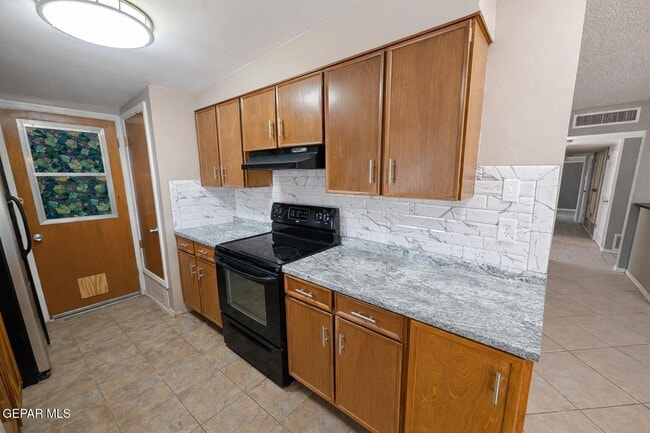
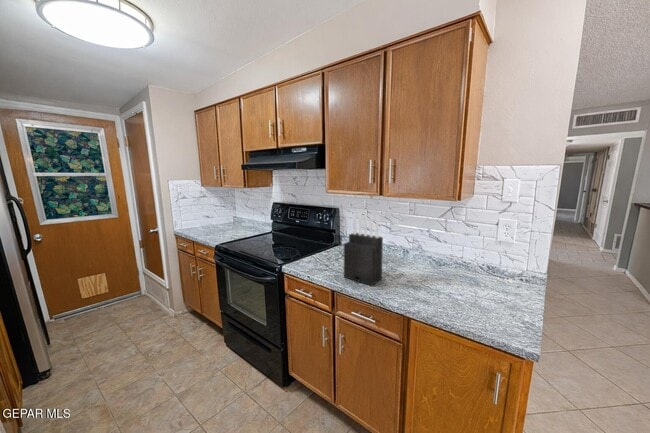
+ knife block (361, 247)
